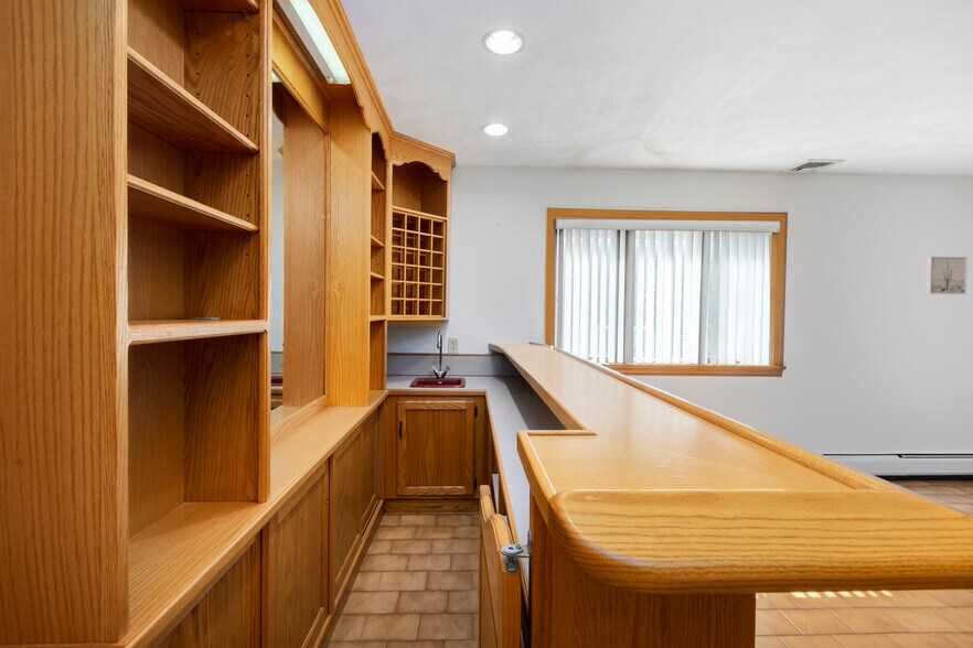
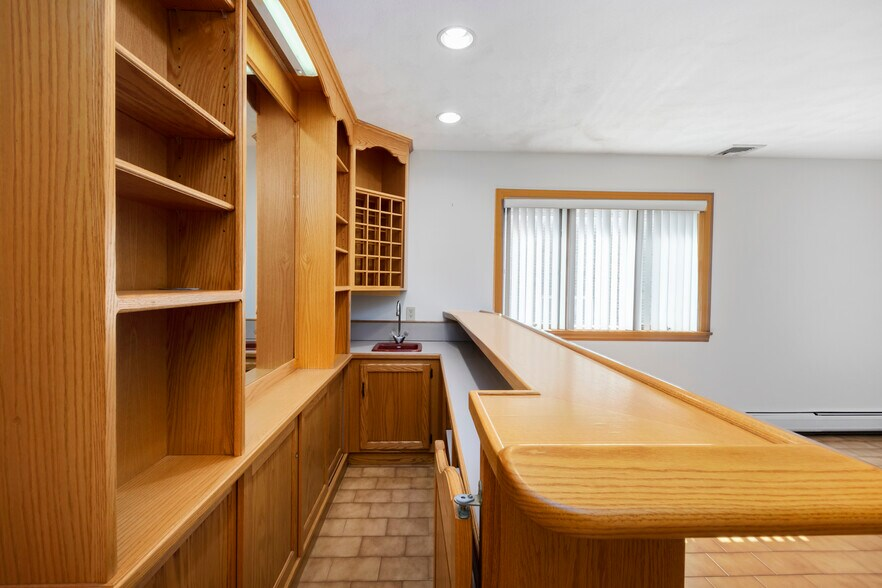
- wall art (945, 274)
